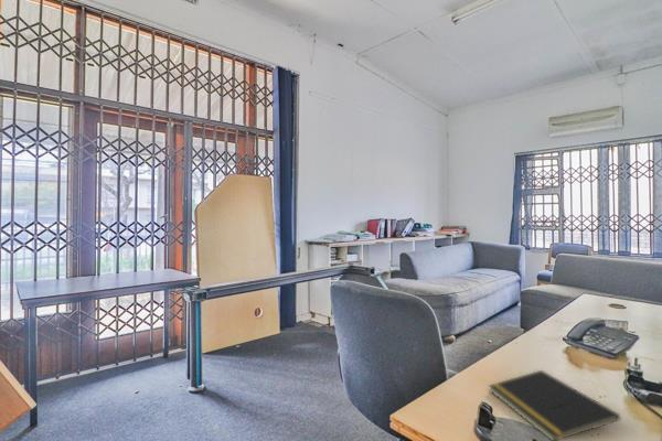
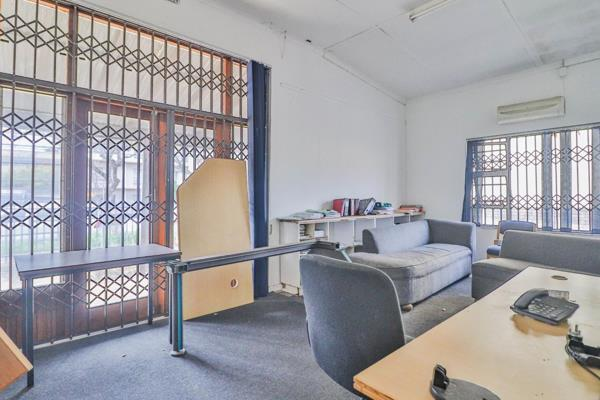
- notepad (546, 400)
